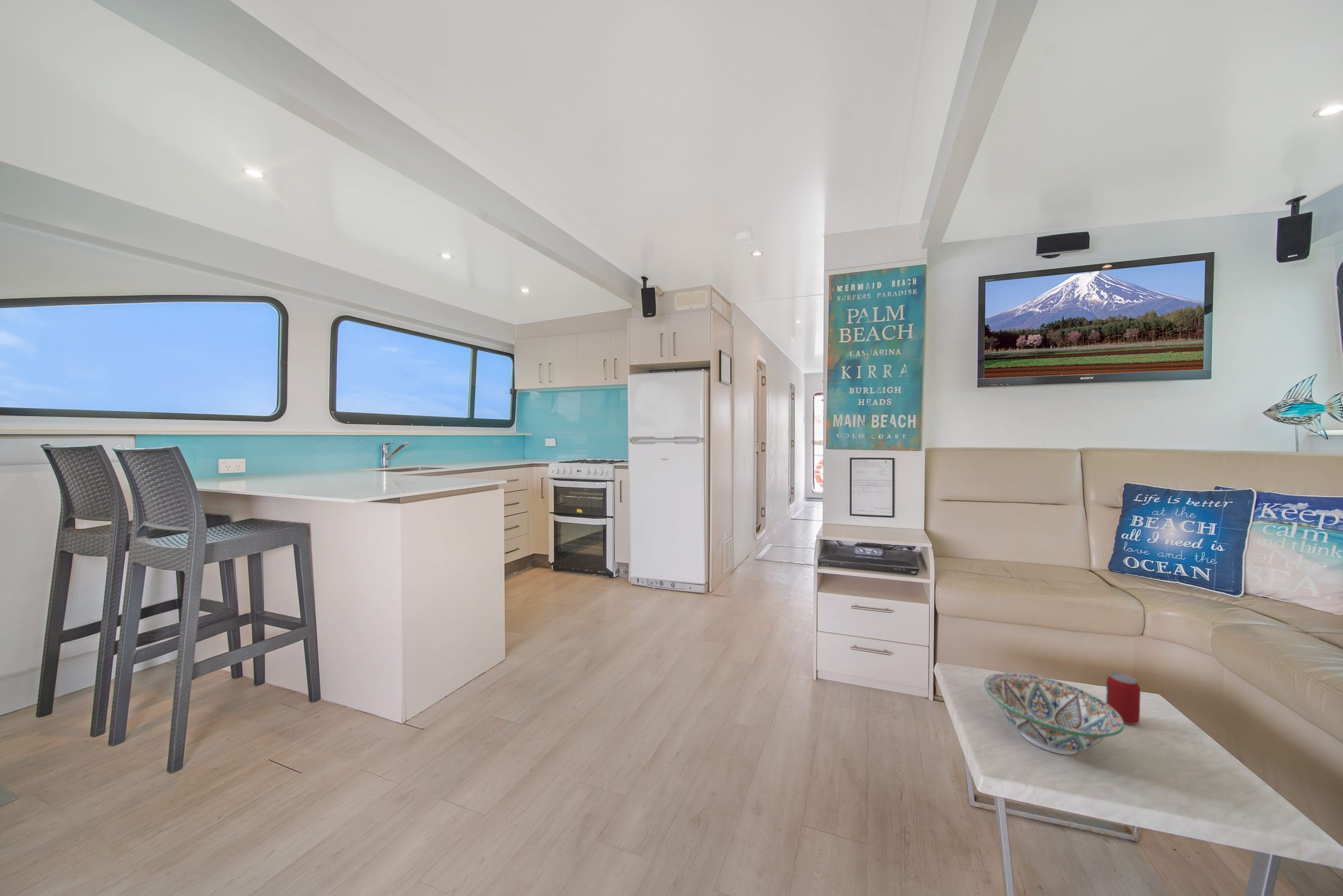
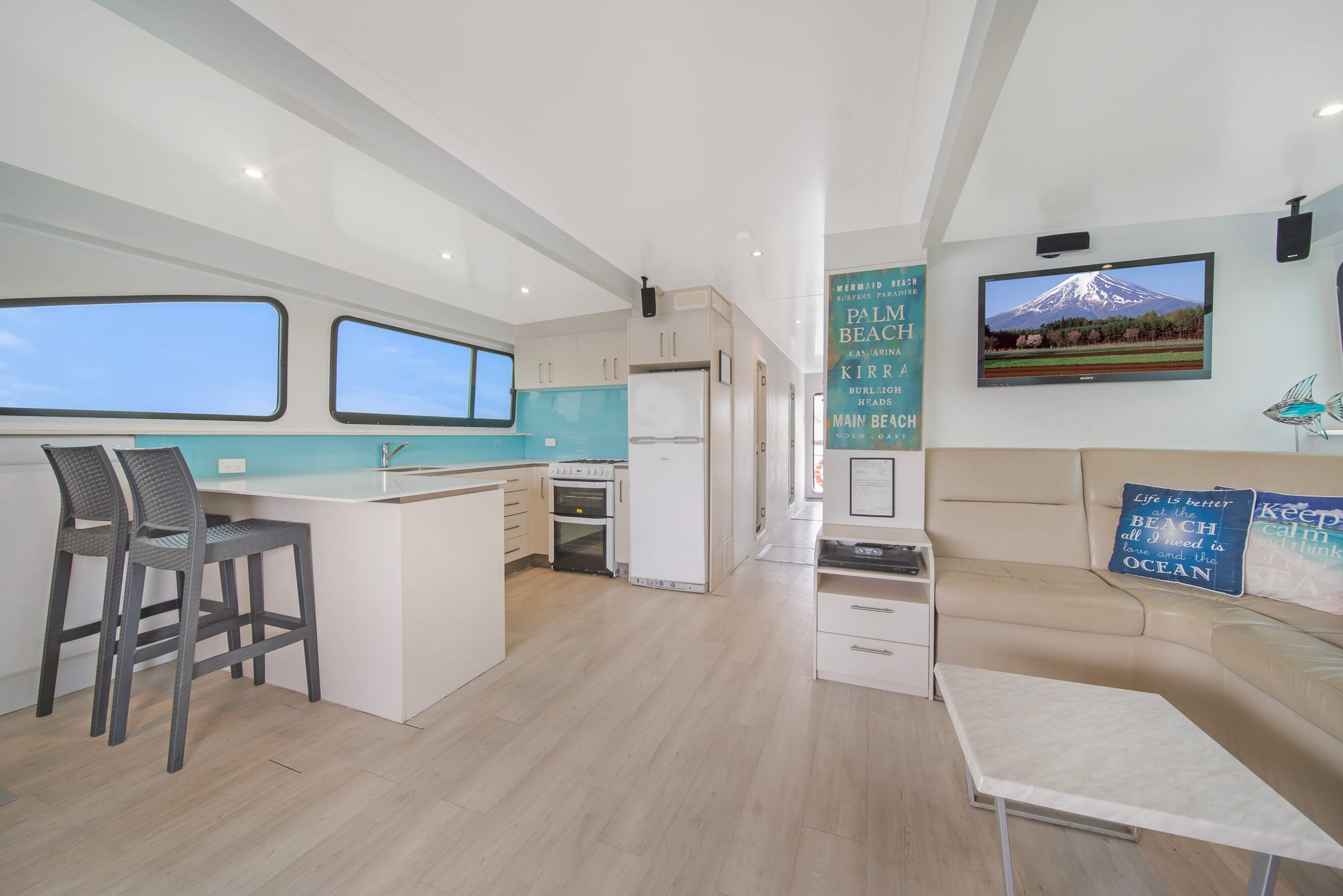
- beverage can (1123, 698)
- decorative bowl (1048, 719)
